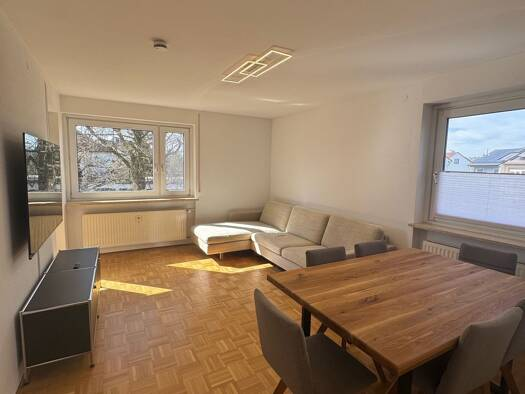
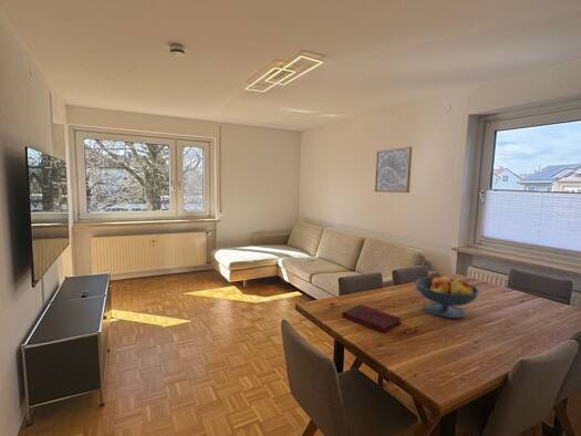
+ book (371, 316)
+ fruit bowl (445, 293)
+ wall art (392, 170)
